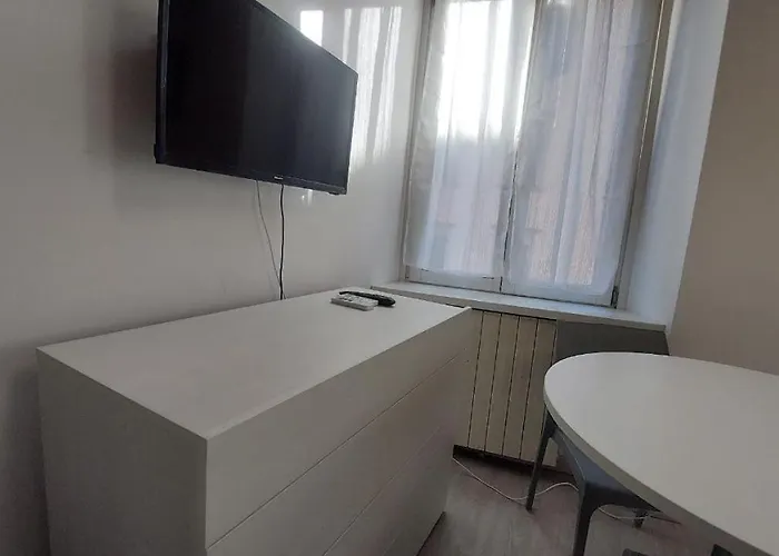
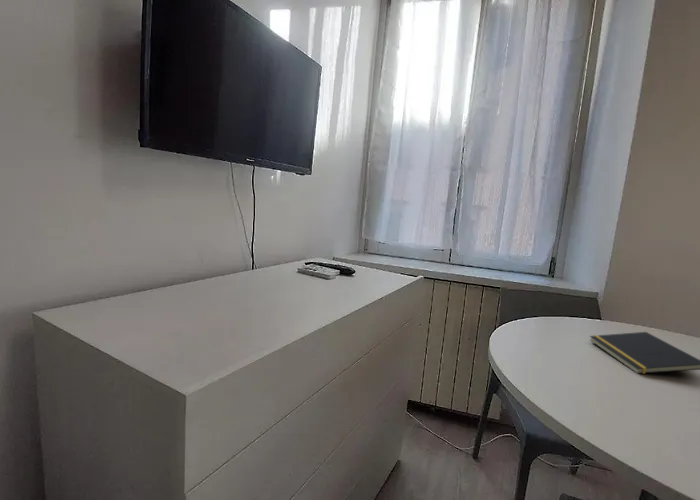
+ notepad (642, 350)
